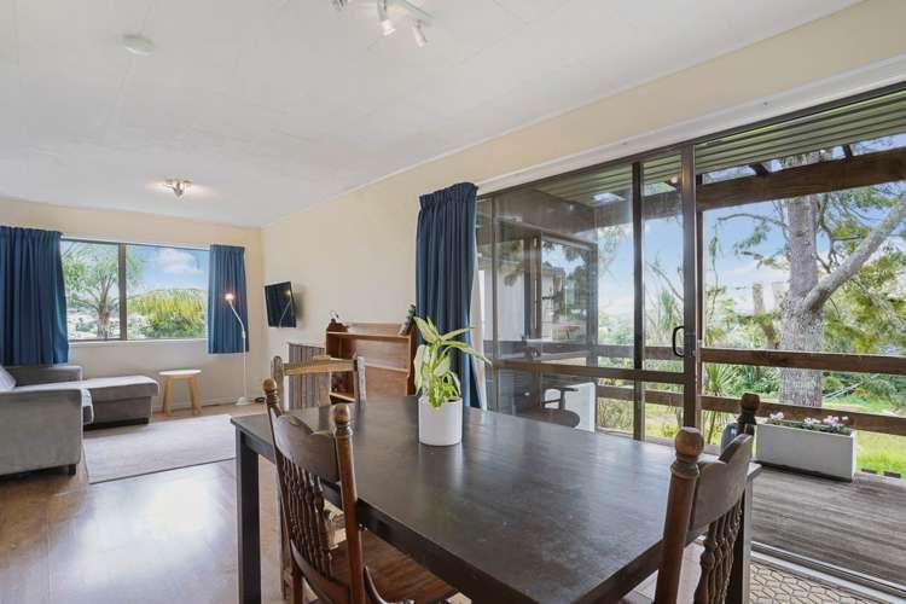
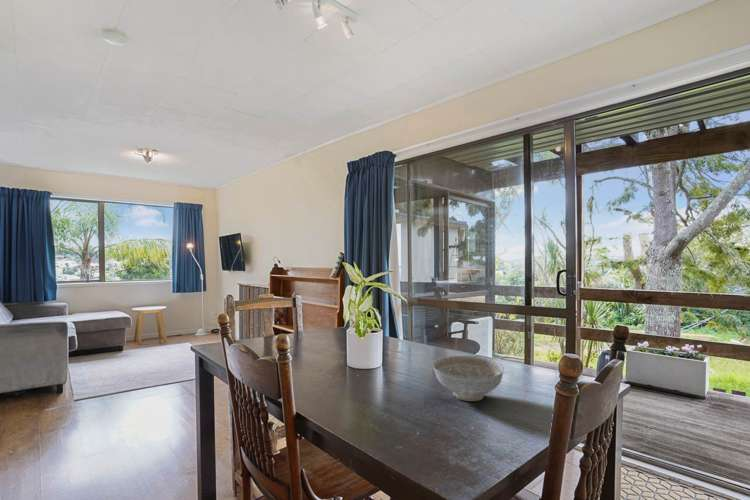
+ decorative bowl (468, 380)
